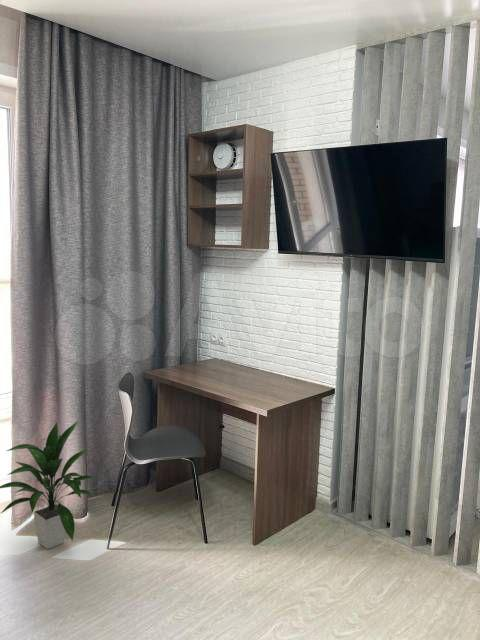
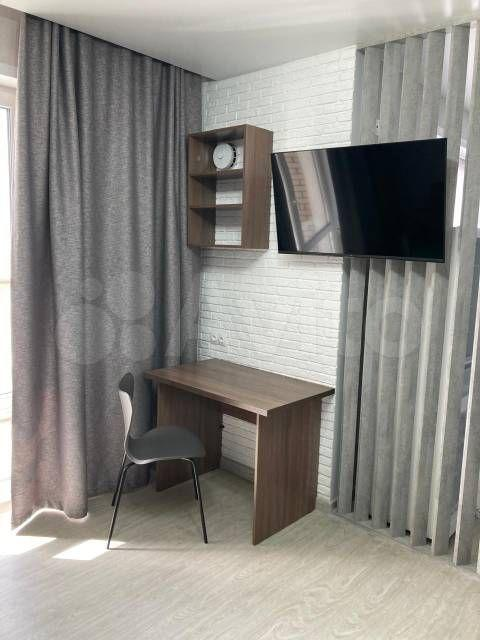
- indoor plant (50, 486)
